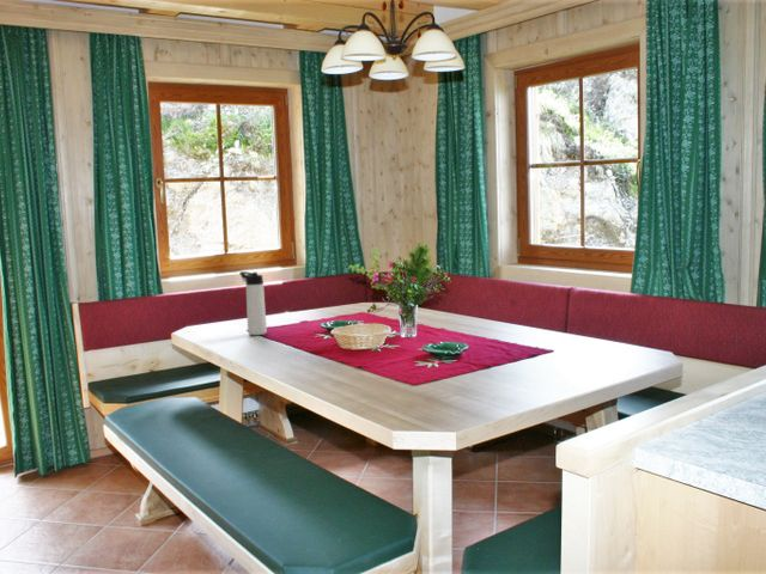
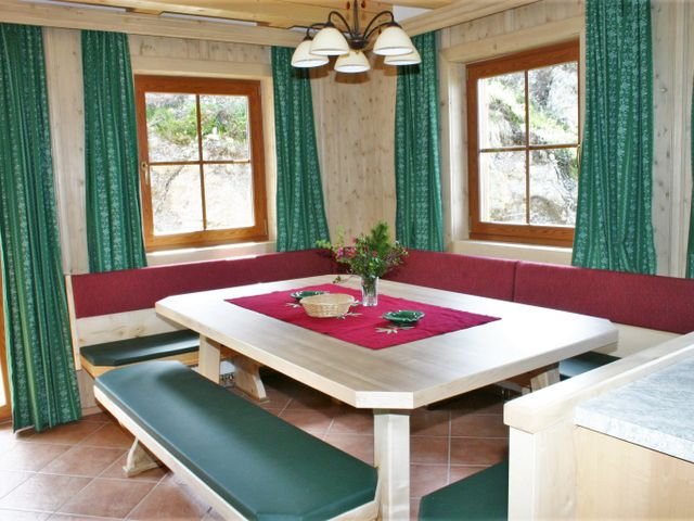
- thermos bottle (253, 303)
